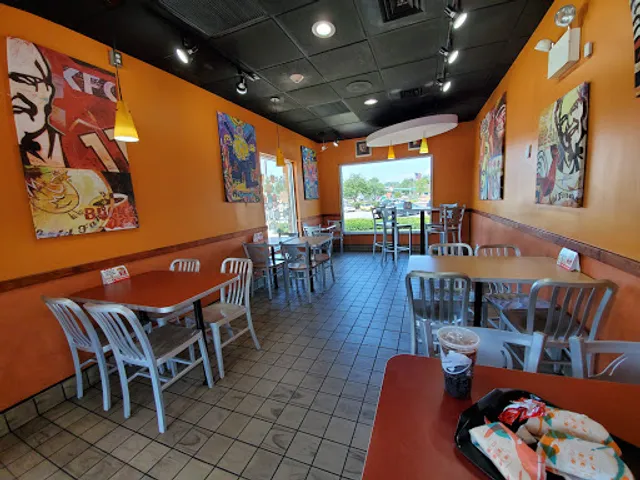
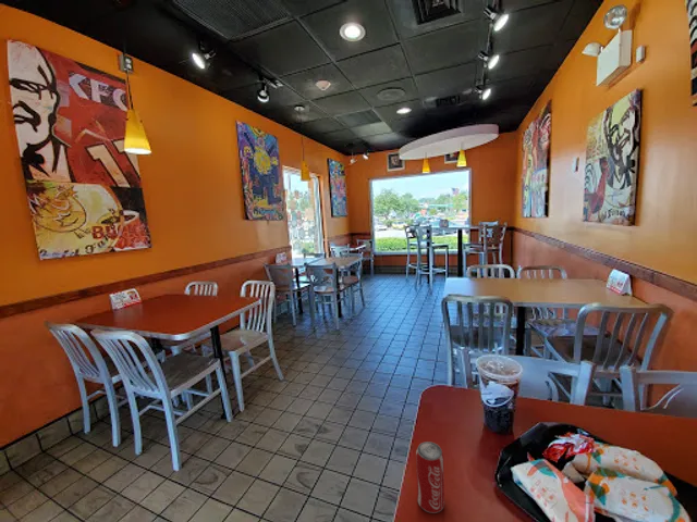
+ beverage can (429, 475)
